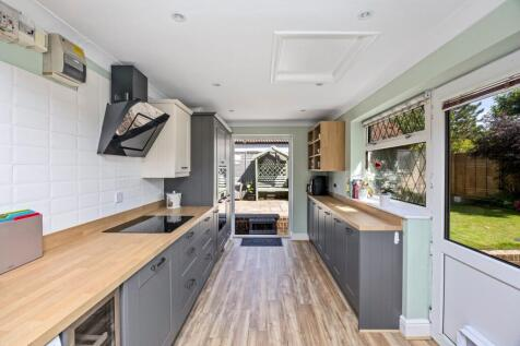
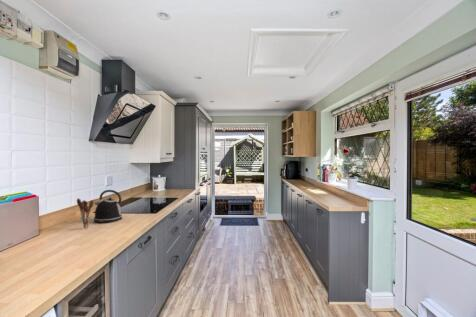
+ kettle (108, 204)
+ utensil holder (84, 213)
